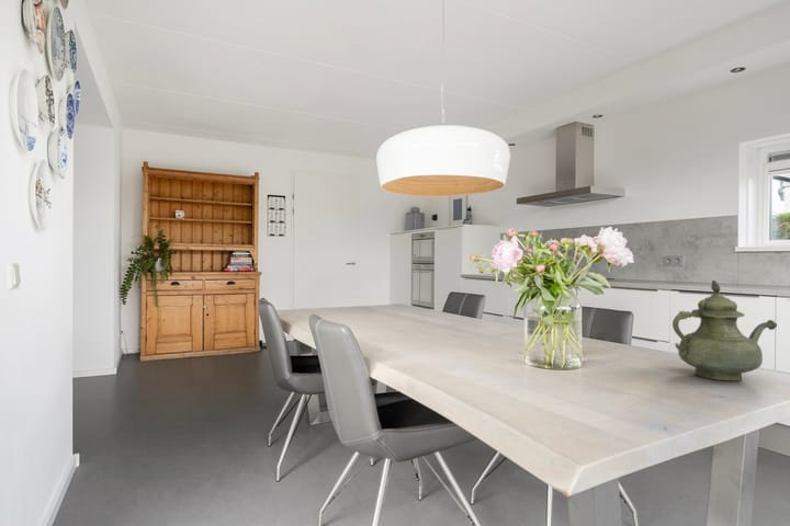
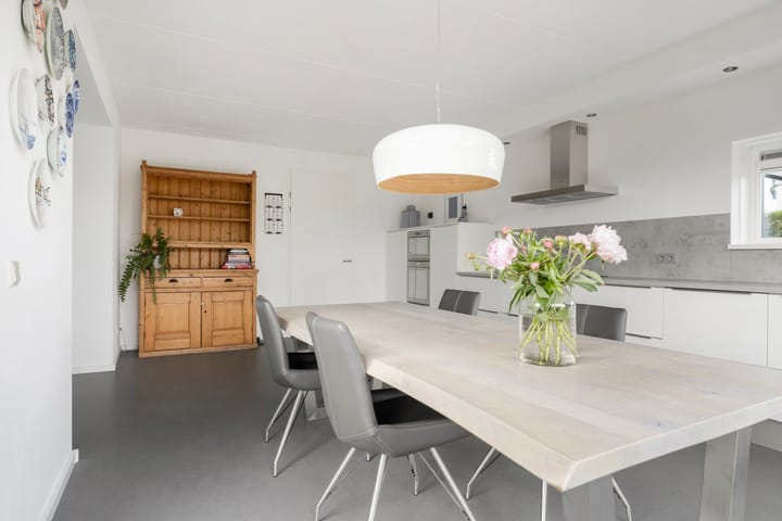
- teapot (724, 328)
